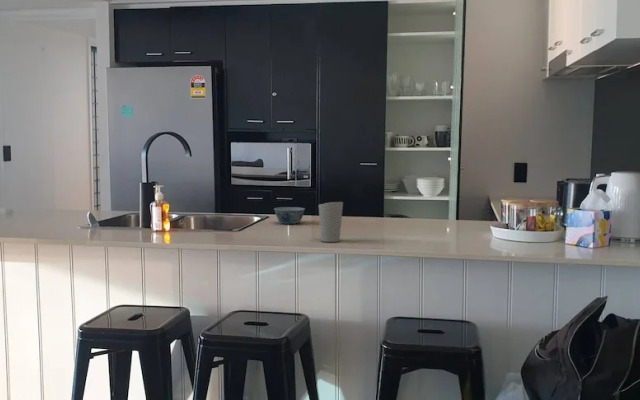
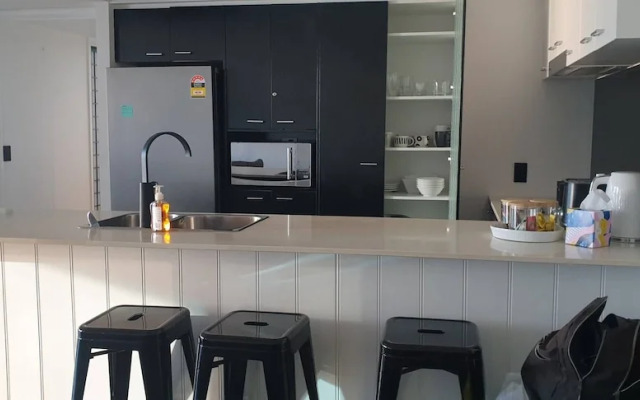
- bowl (289, 215)
- cup (330, 220)
